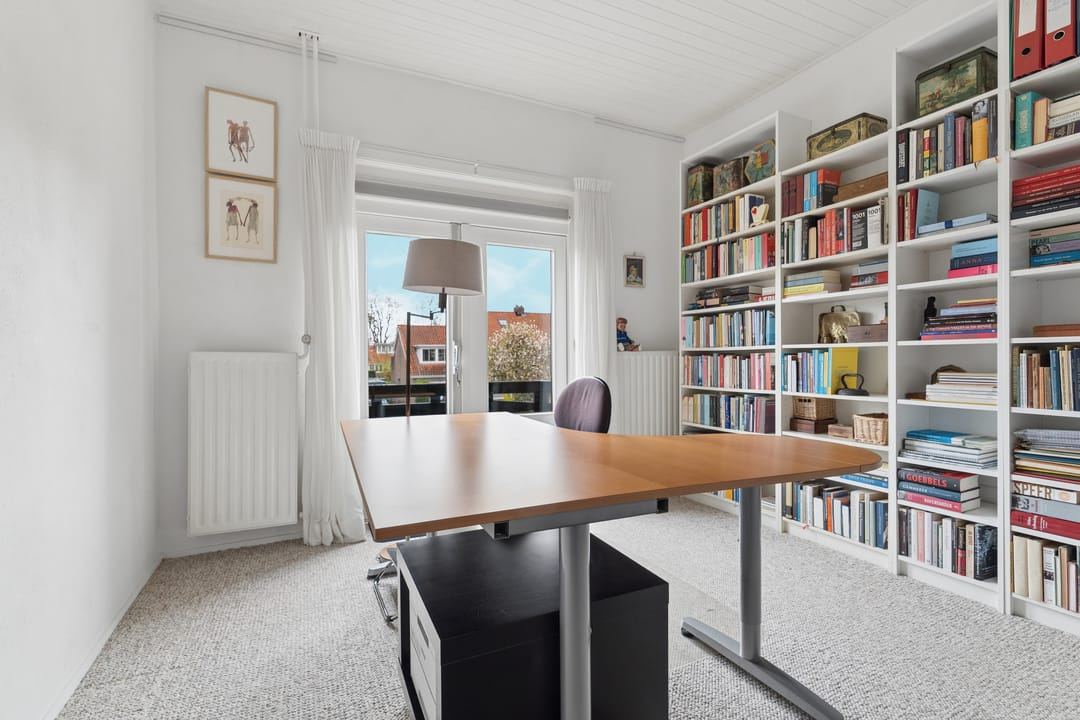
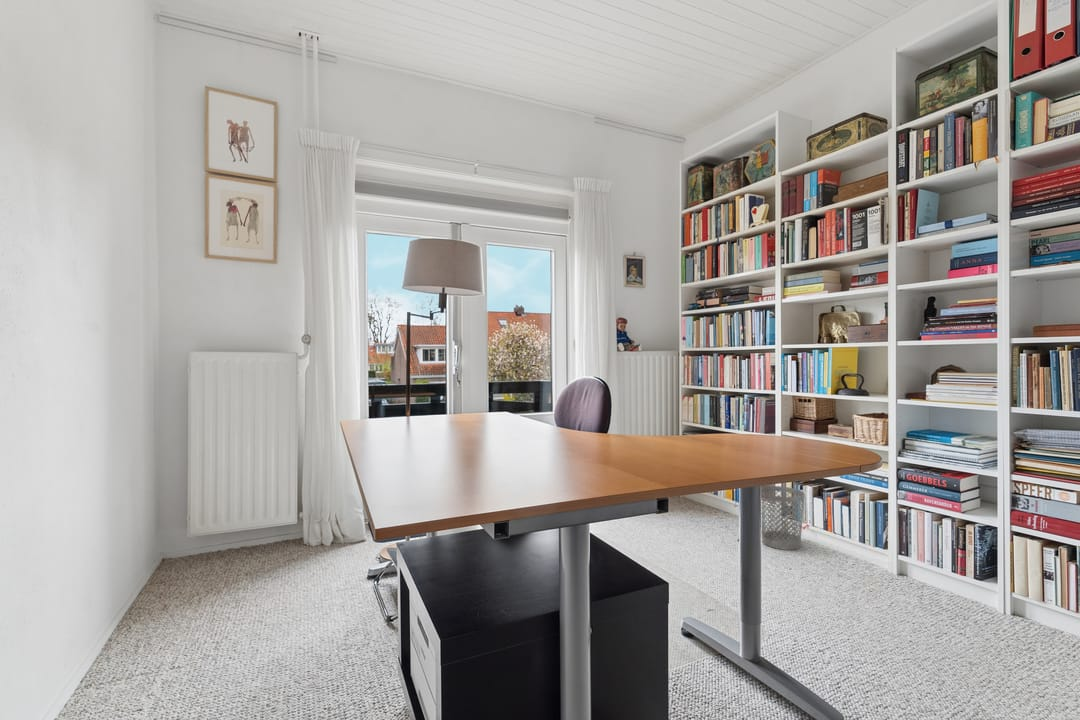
+ wastebasket (780, 517)
